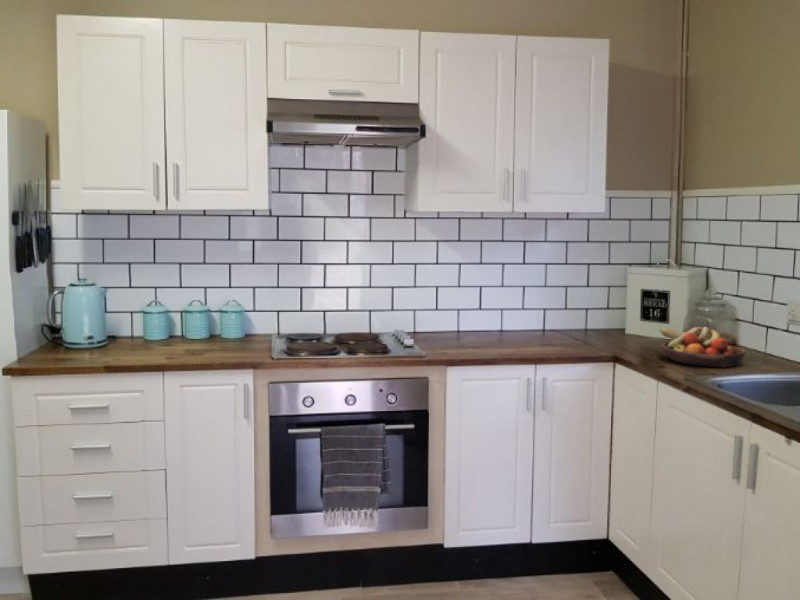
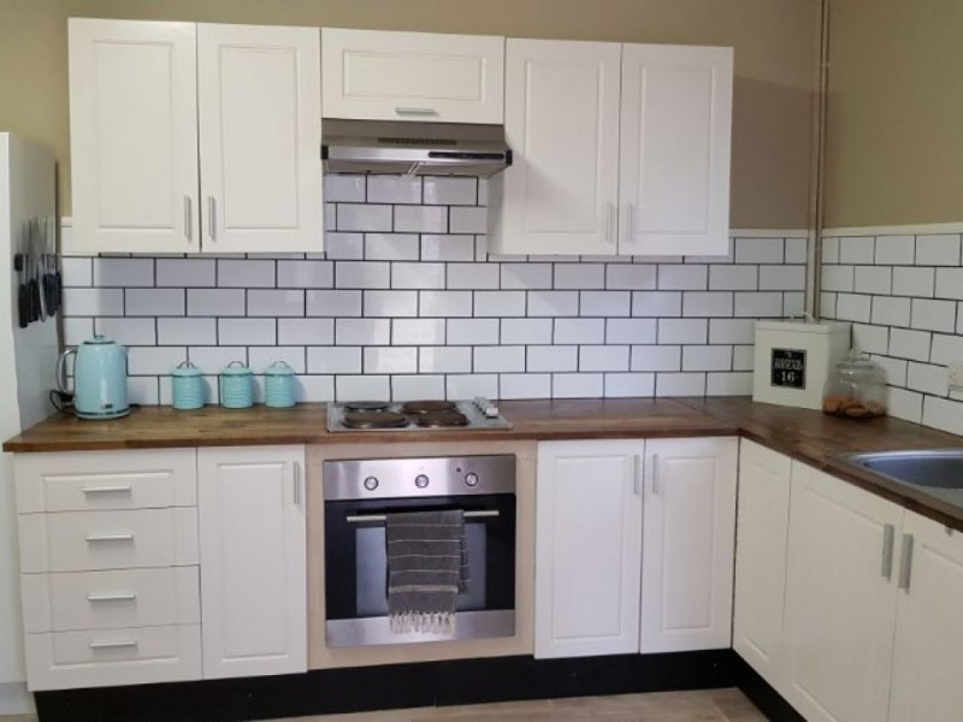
- fruit bowl (702, 344)
